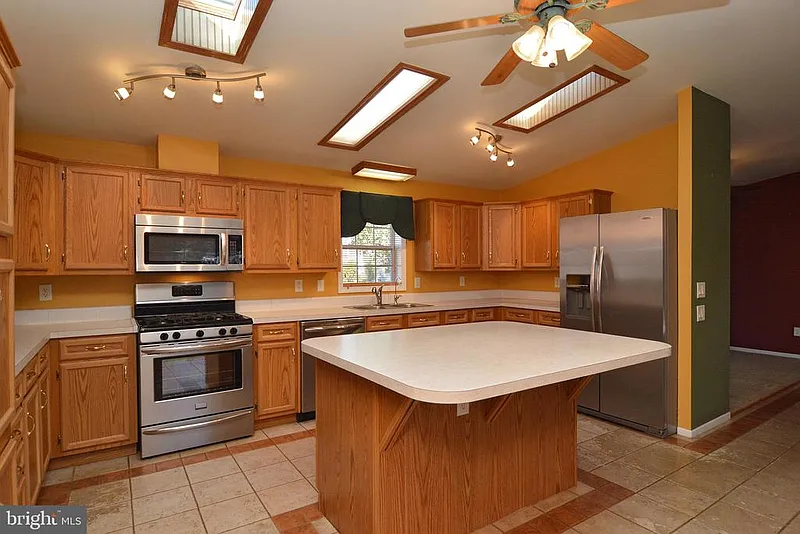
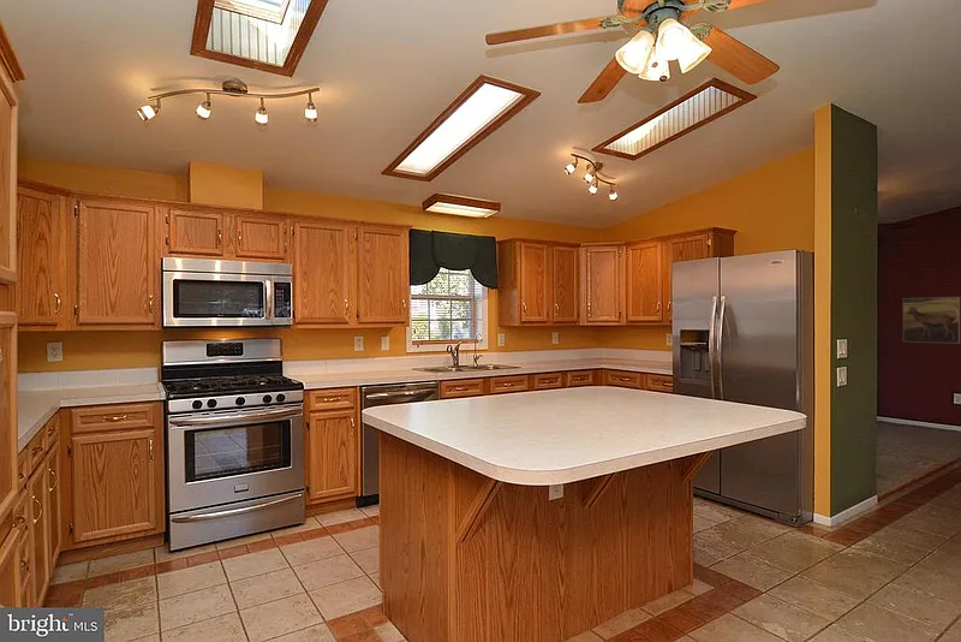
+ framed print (930, 320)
